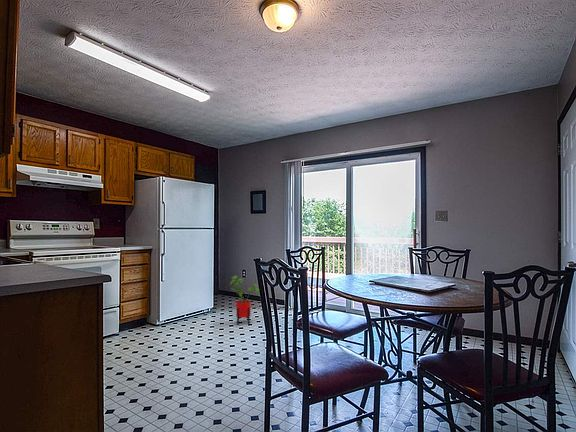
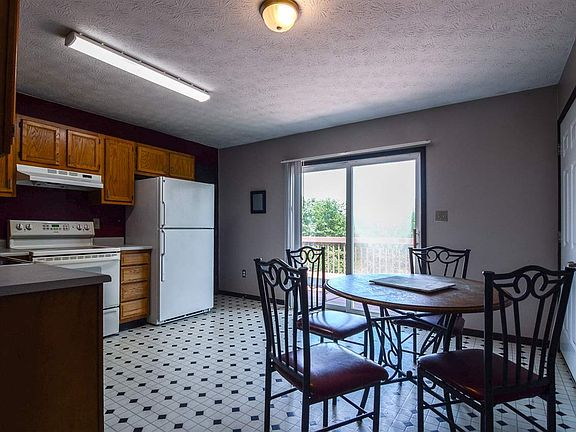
- house plant (241, 298)
